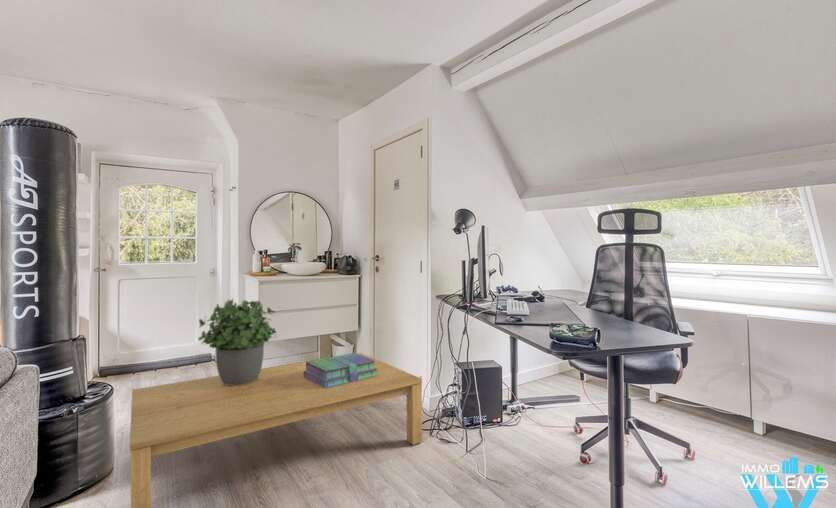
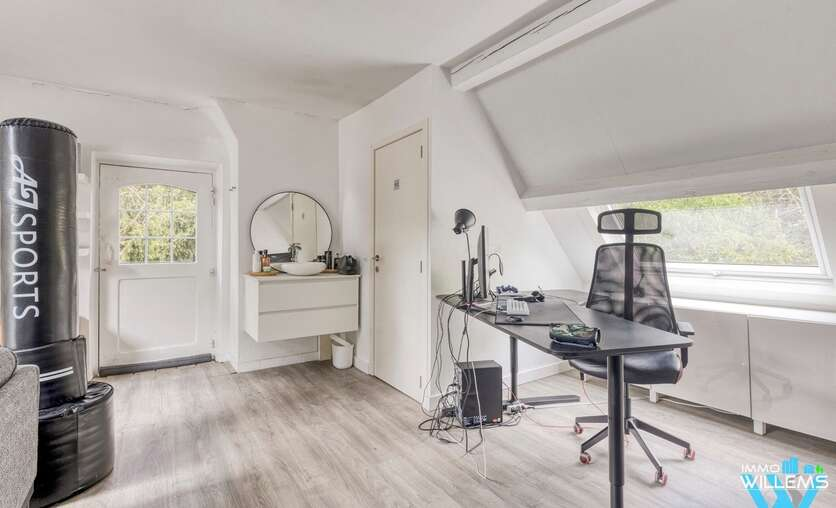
- coffee table (282, 416)
- potted plant (238, 338)
- stack of books (340, 368)
